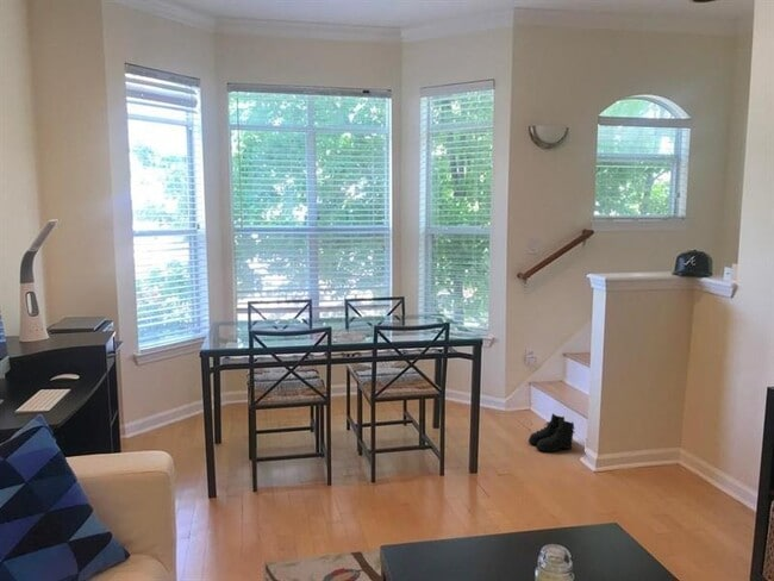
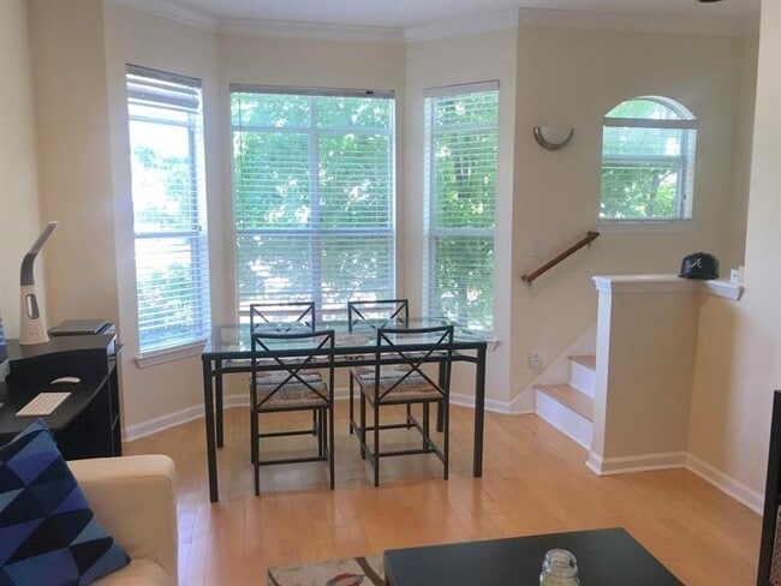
- boots (551, 431)
